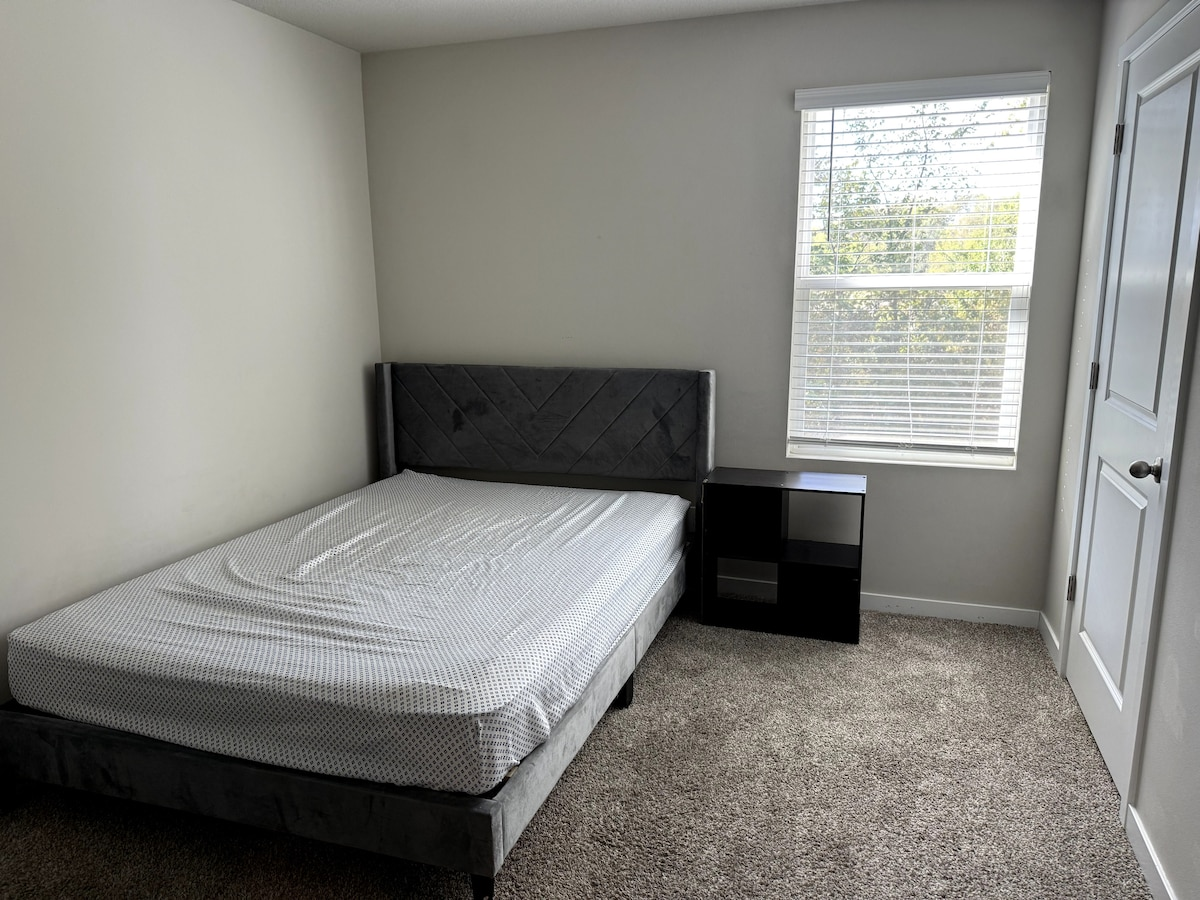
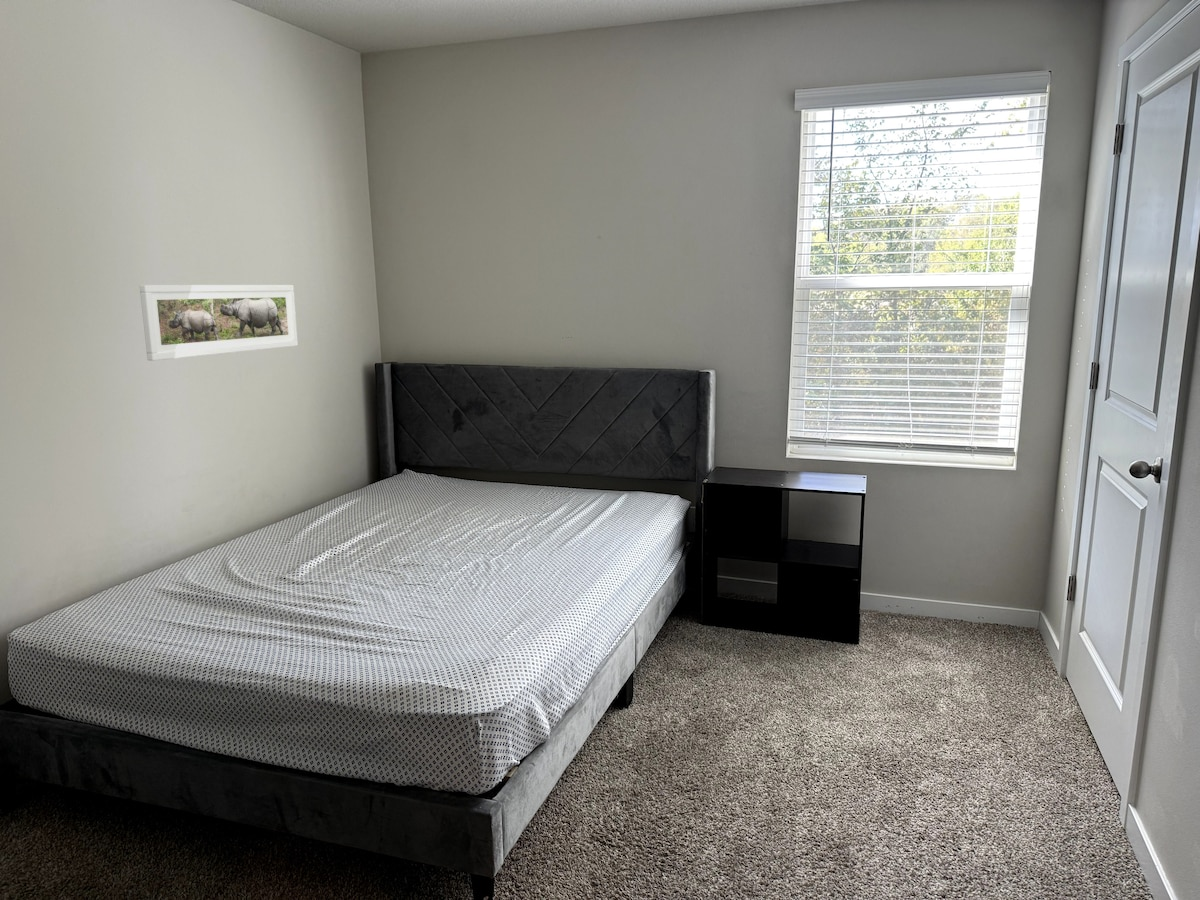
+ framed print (227, 319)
